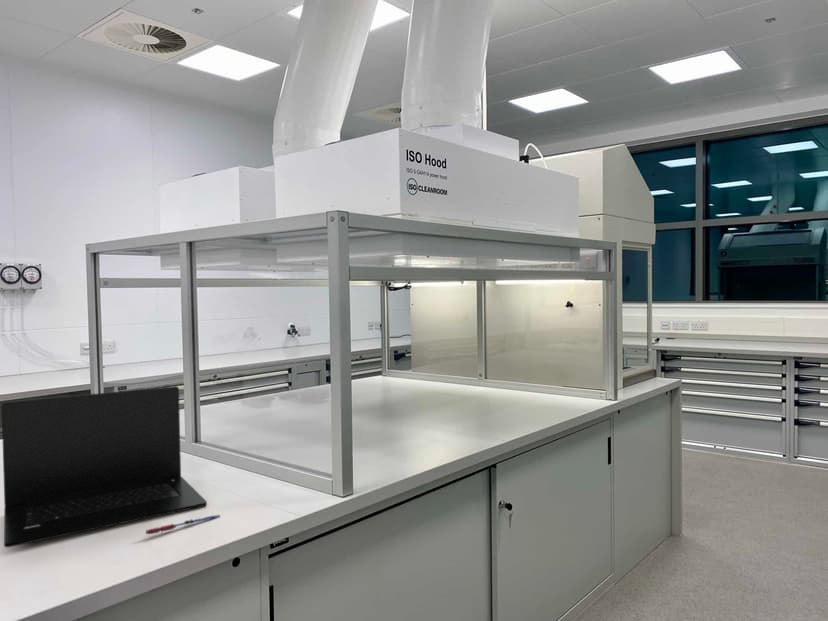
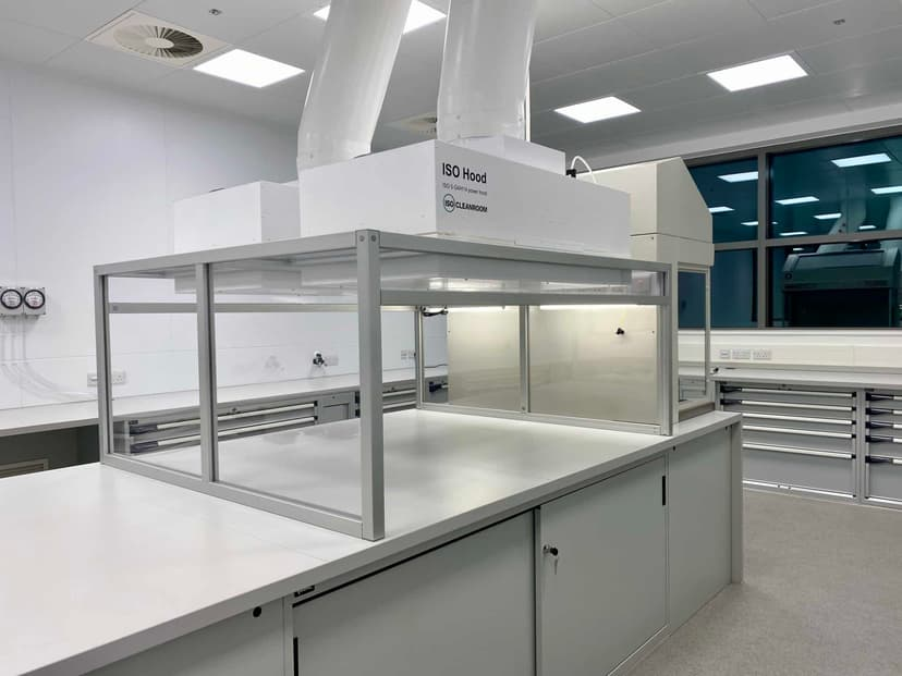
- laptop (105, 455)
- pen (184, 522)
